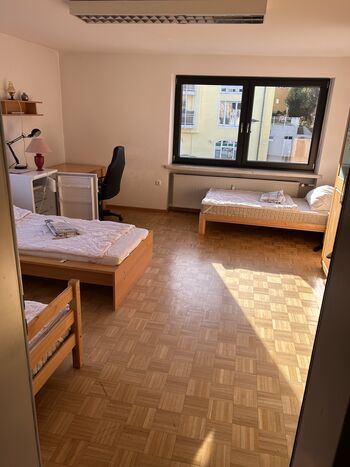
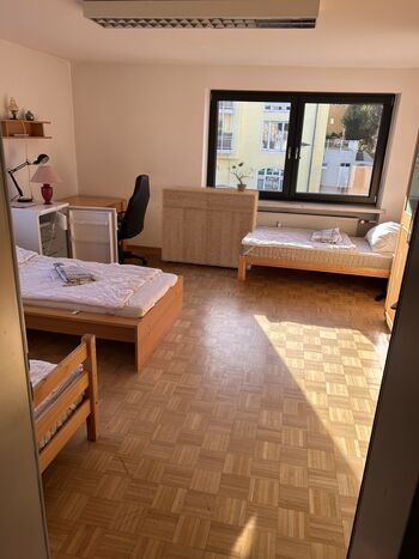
+ potted plant (239, 177)
+ dresser (210, 226)
